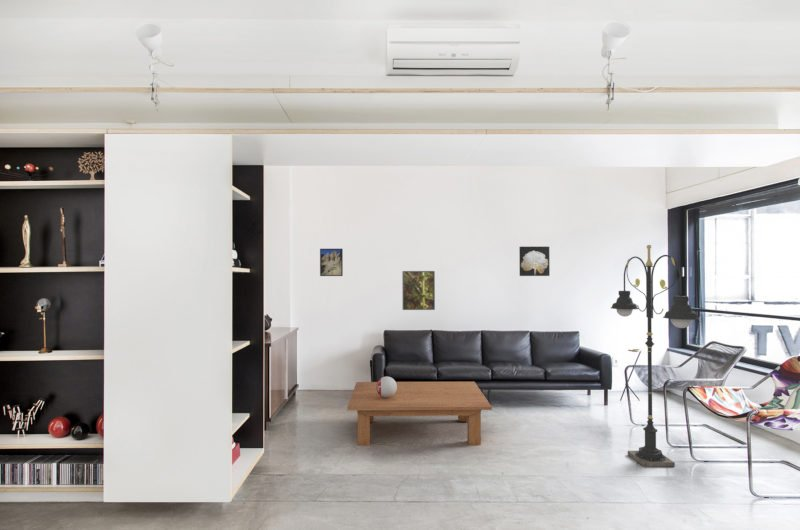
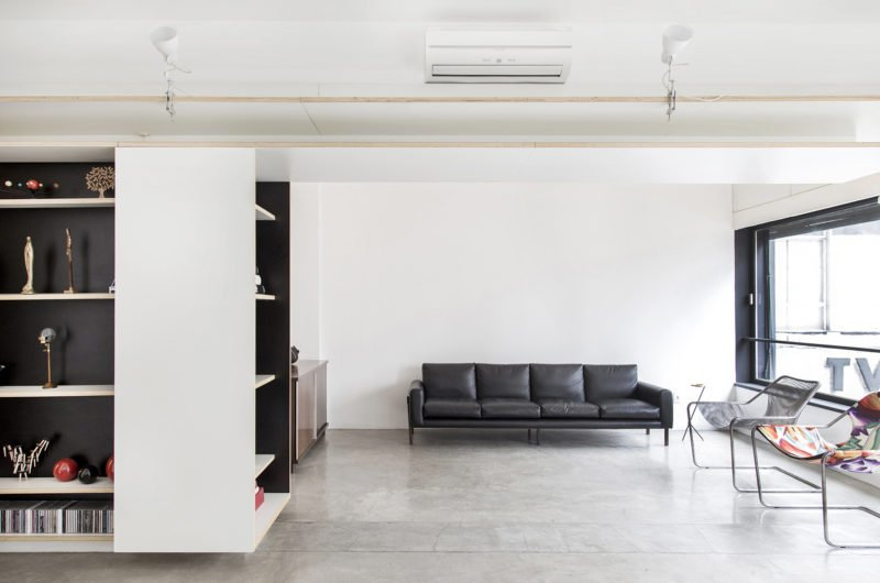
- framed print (331, 262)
- floor lamp (649, 352)
- wall art (534, 261)
- coffee table (417, 412)
- decorative sphere (386, 386)
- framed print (418, 290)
